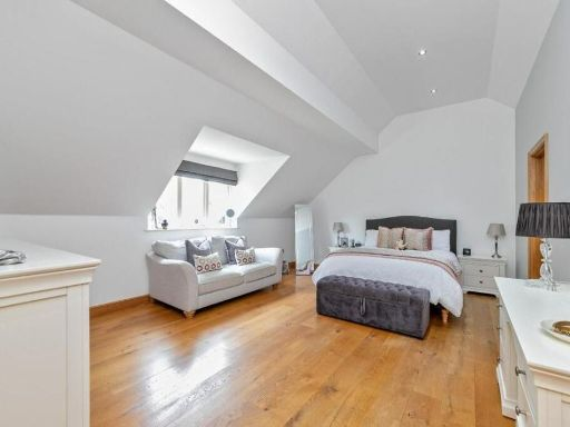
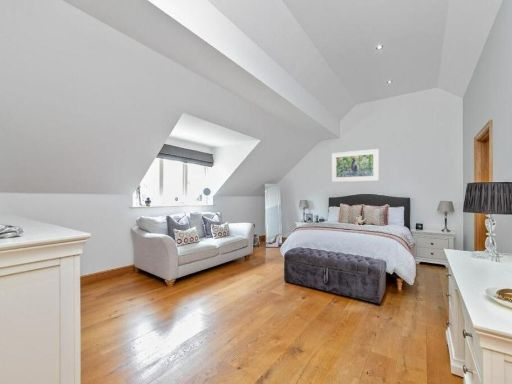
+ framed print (354, 166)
